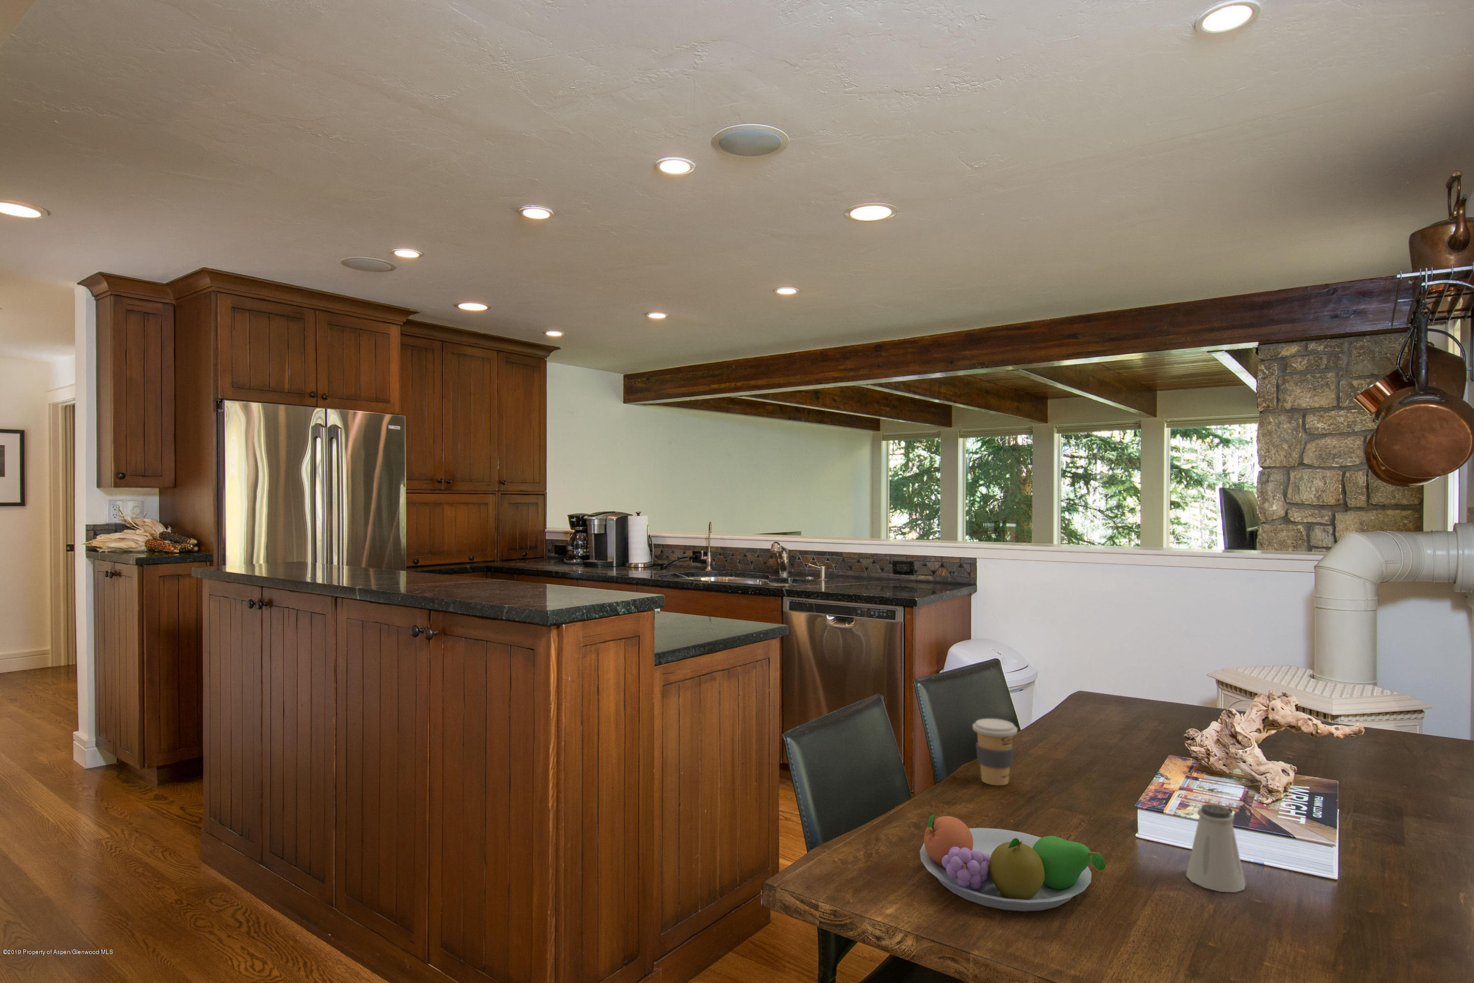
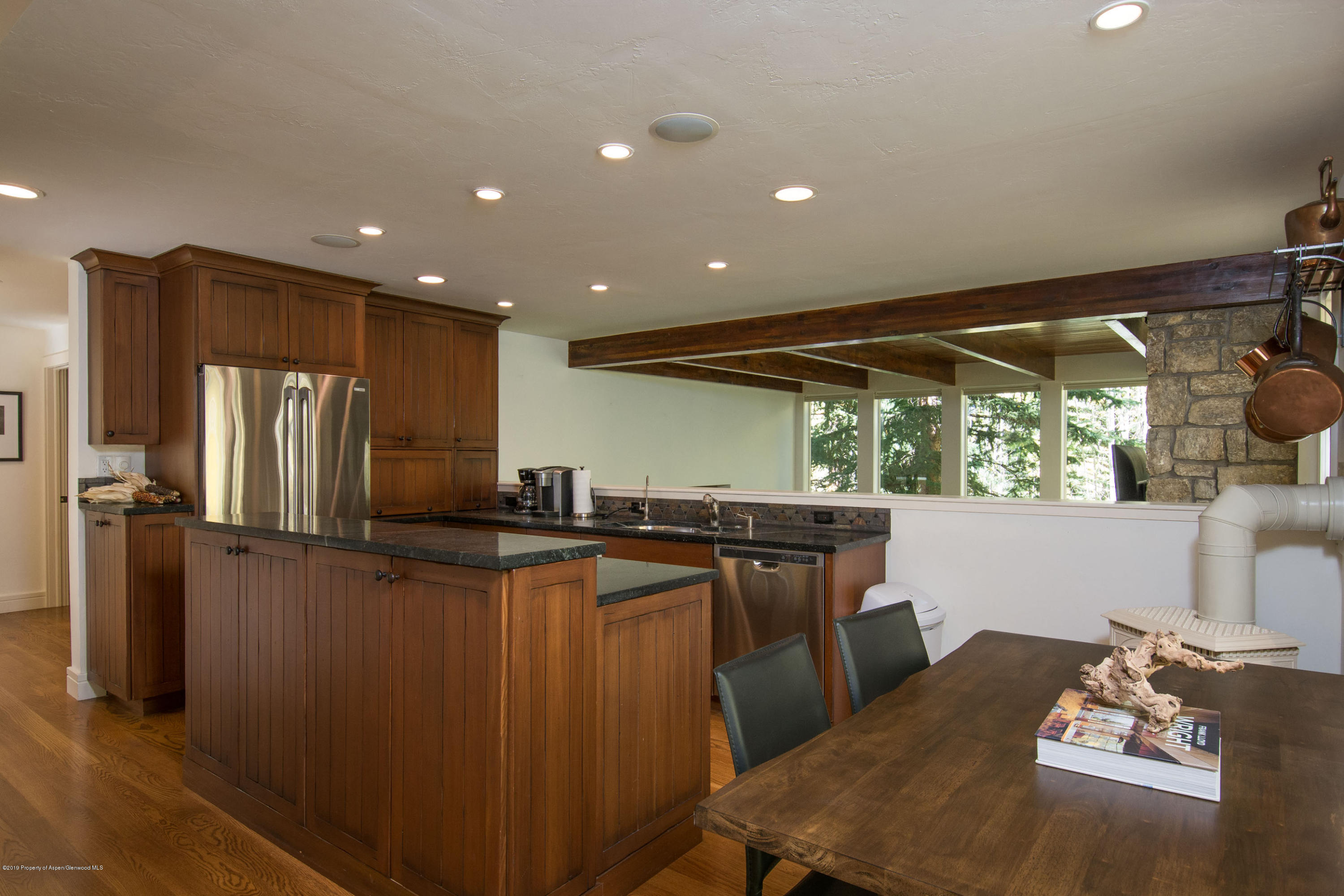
- fruit bowl (1008, 848)
- coffee cup (995, 752)
- saltshaker (1215, 844)
